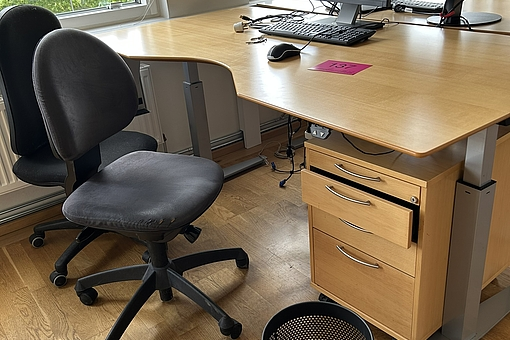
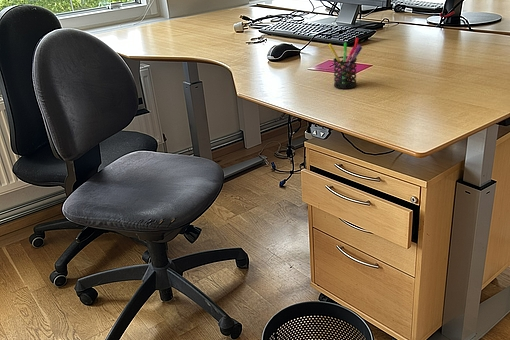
+ pen holder (346, 61)
